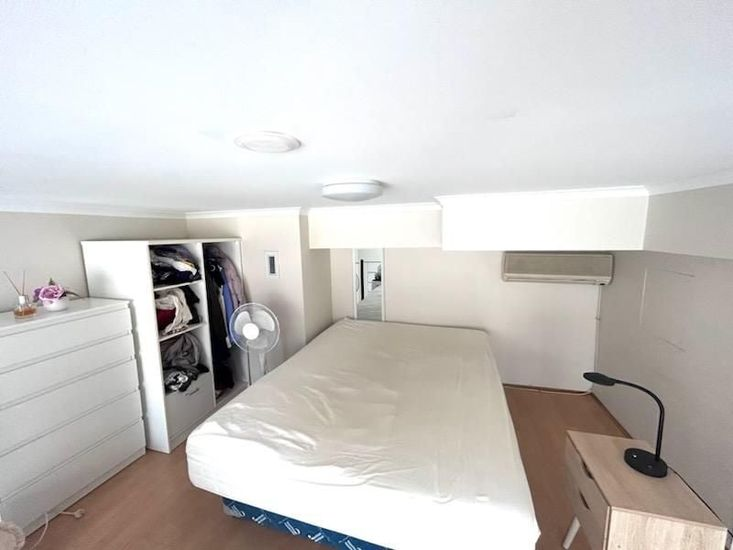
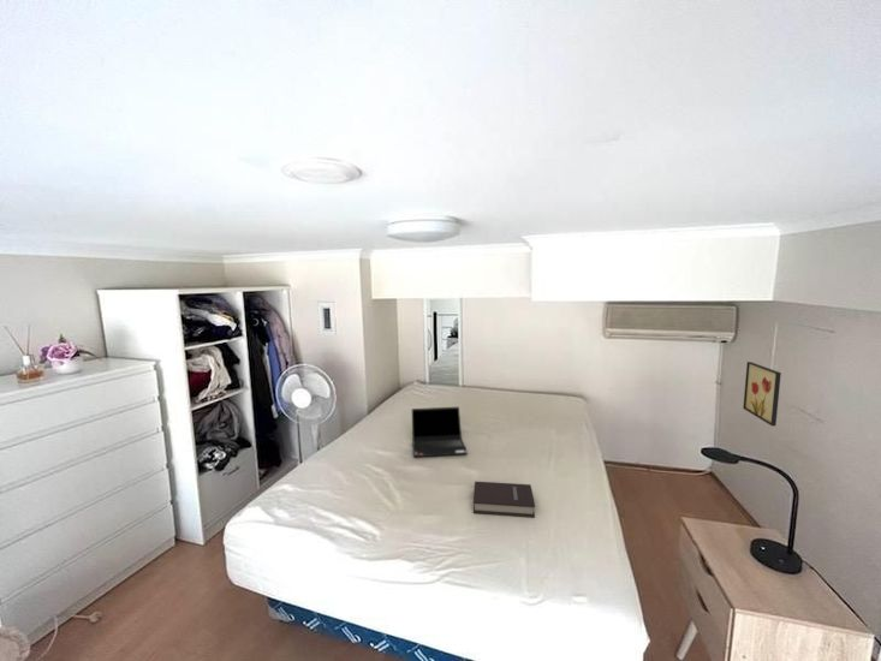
+ book (502, 496)
+ wall art (761, 392)
+ laptop computer (437, 430)
